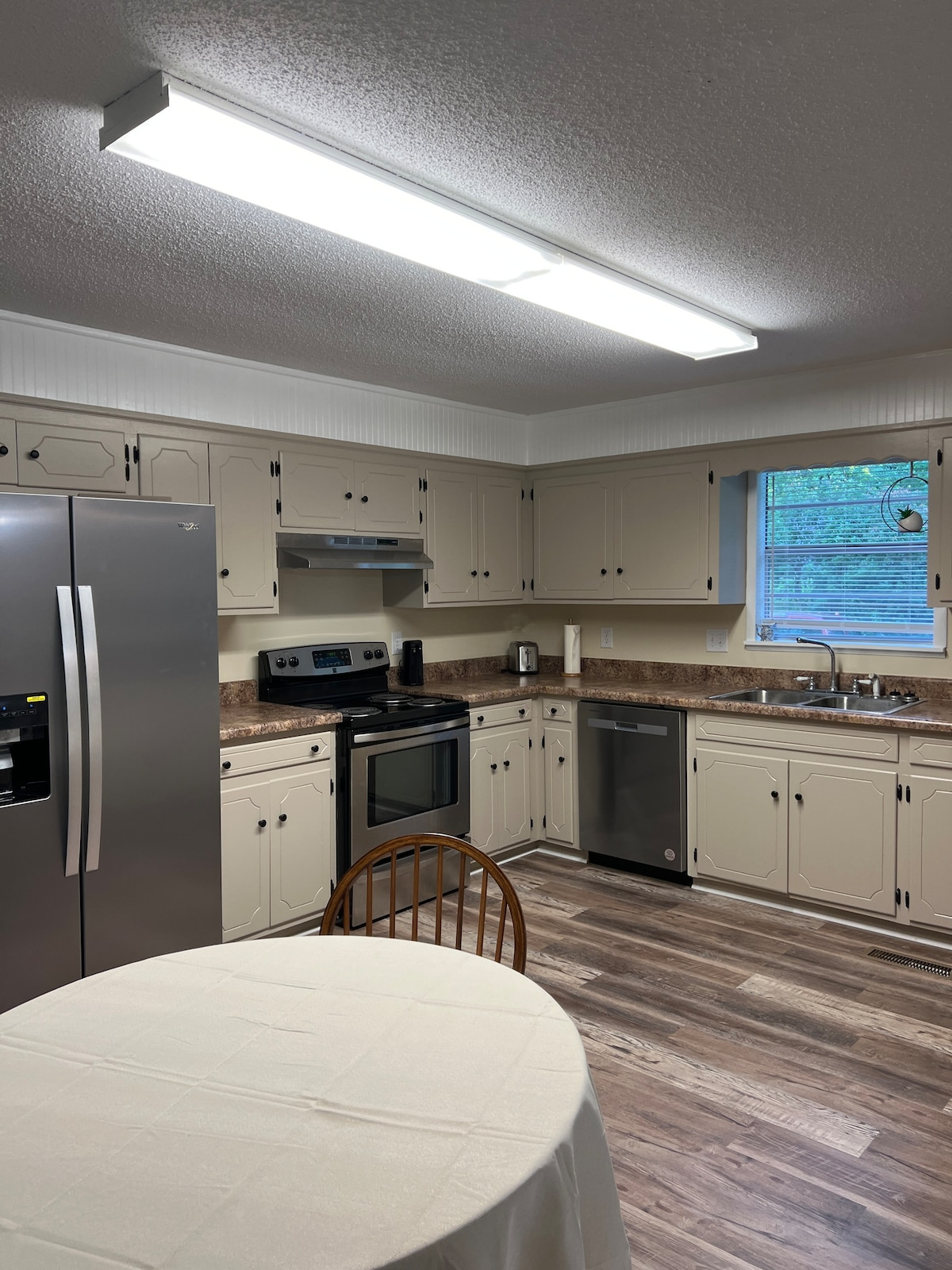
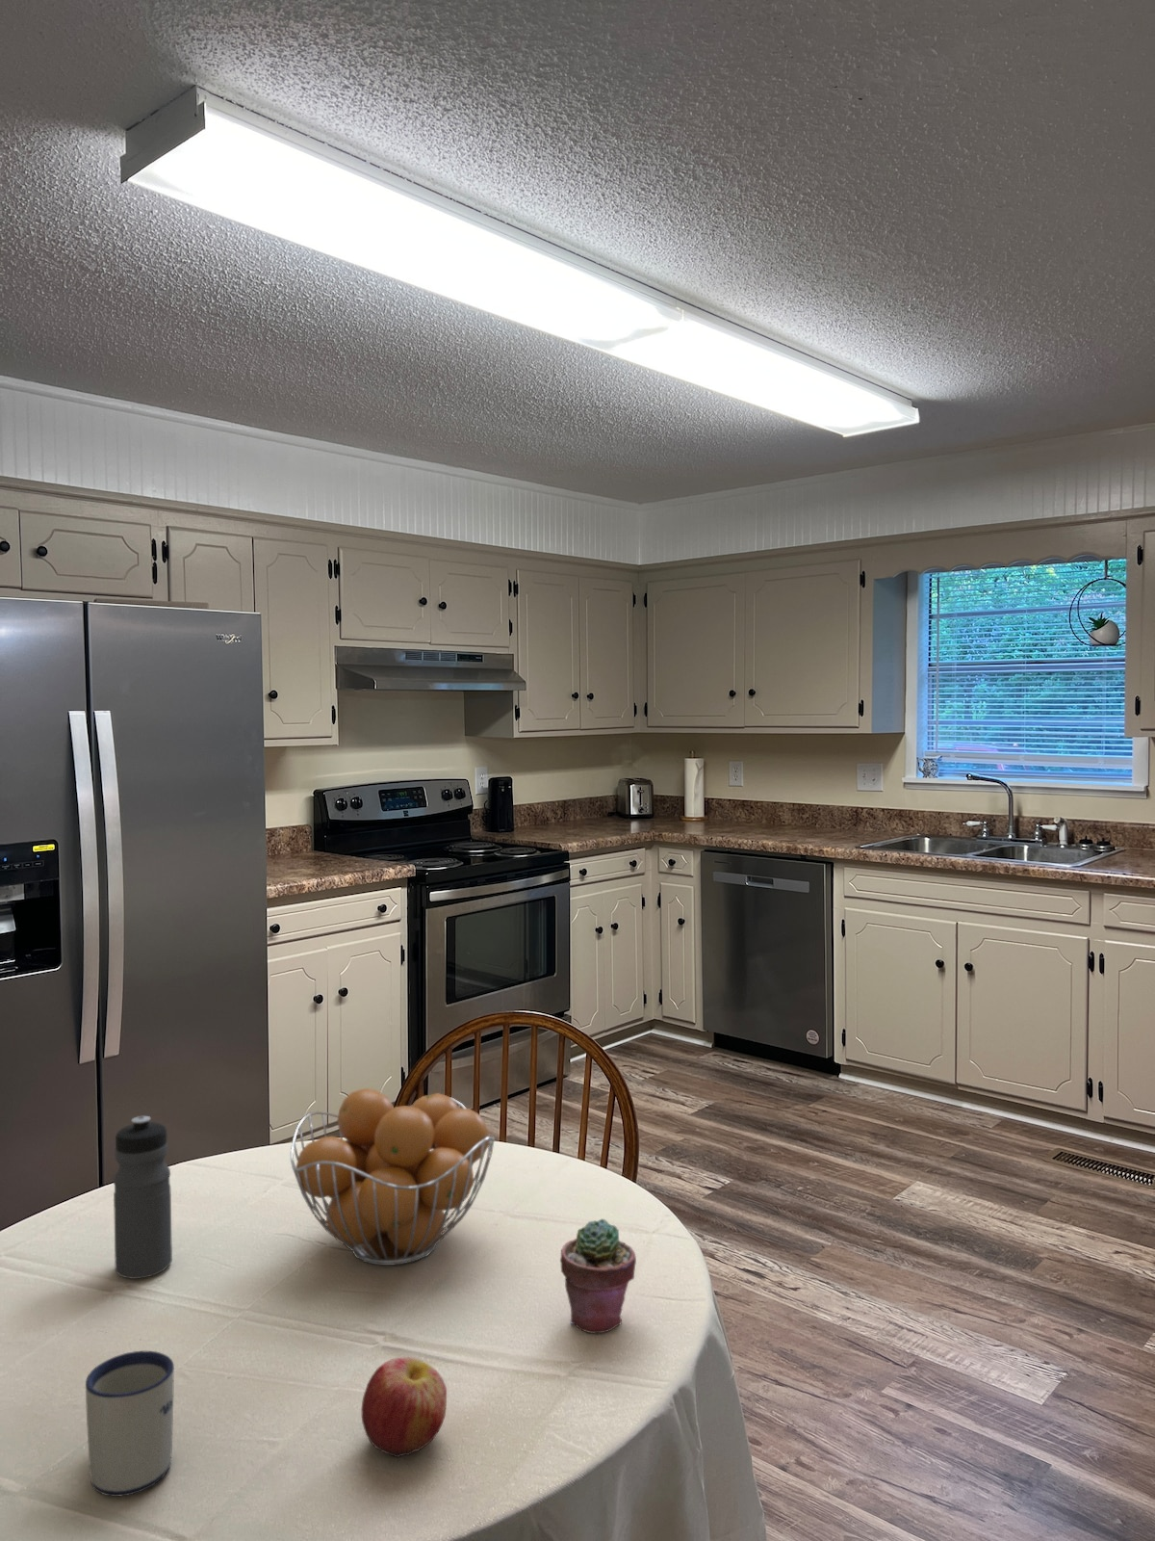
+ fruit basket (393, 1171)
+ apple (403, 1403)
+ mug (125, 1414)
+ potted succulent (598, 1272)
+ water bottle (142, 1193)
